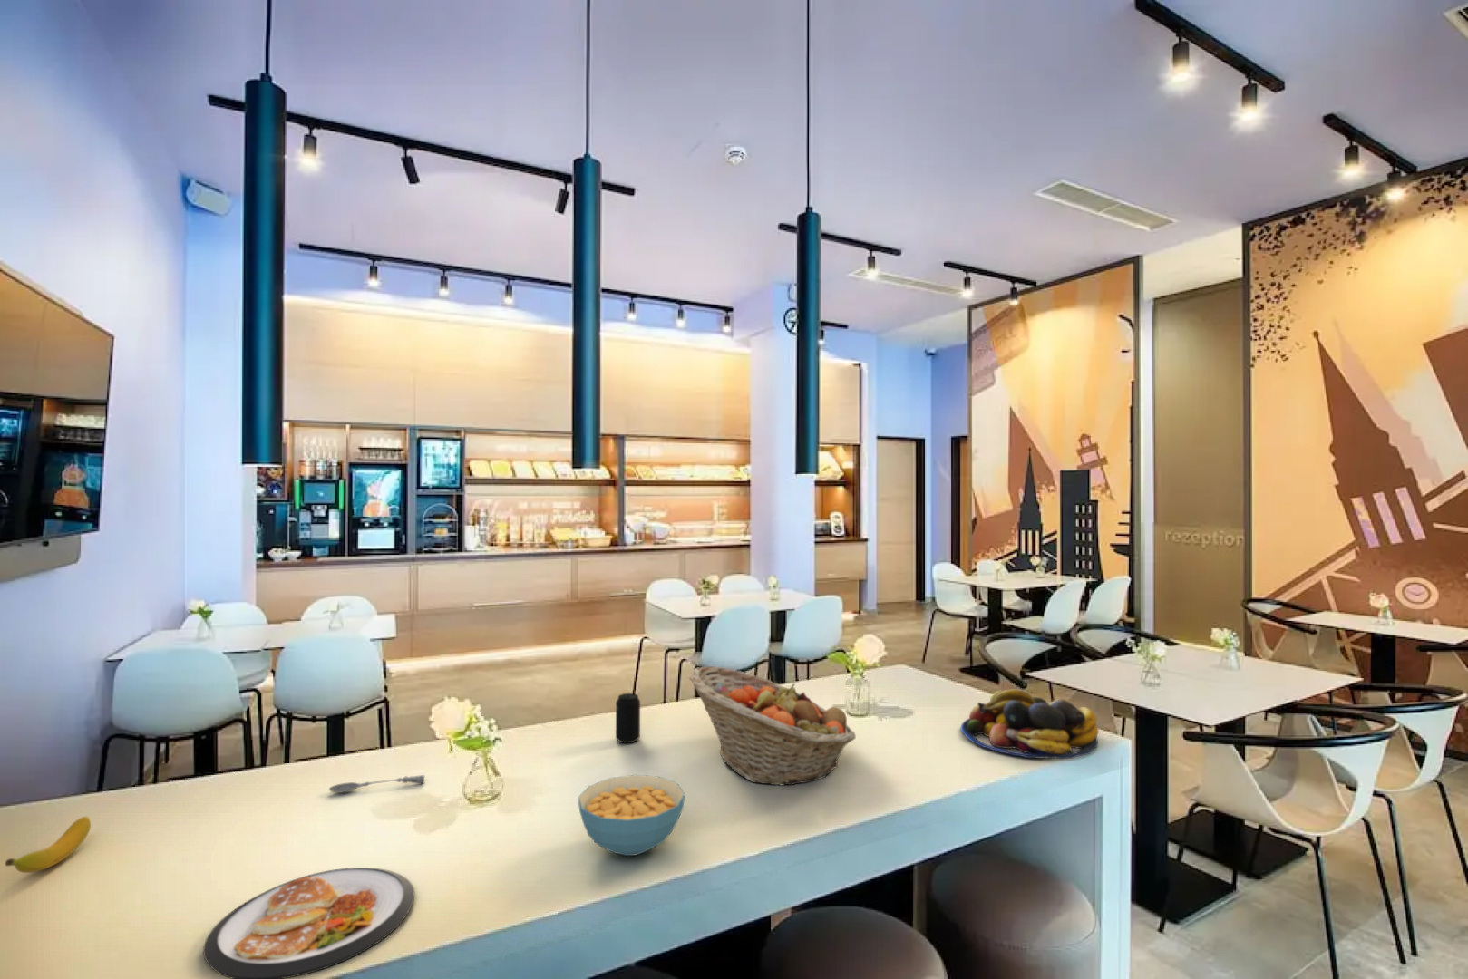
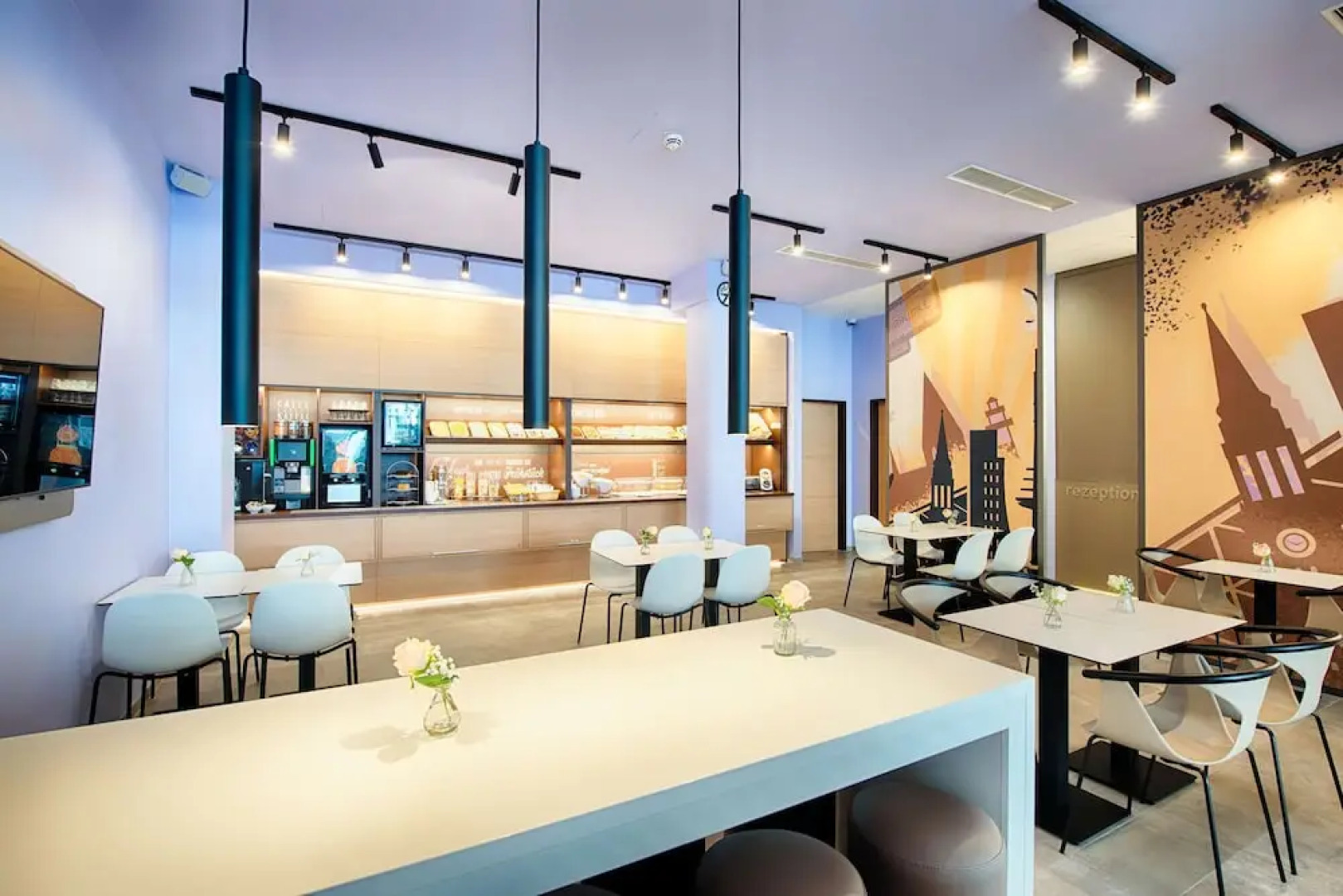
- fruit basket (768, 716)
- fruit bowl (1025, 712)
- beverage can (627, 718)
- banana (52, 848)
- dish (316, 911)
- soupspoon (377, 782)
- cereal bowl (631, 822)
